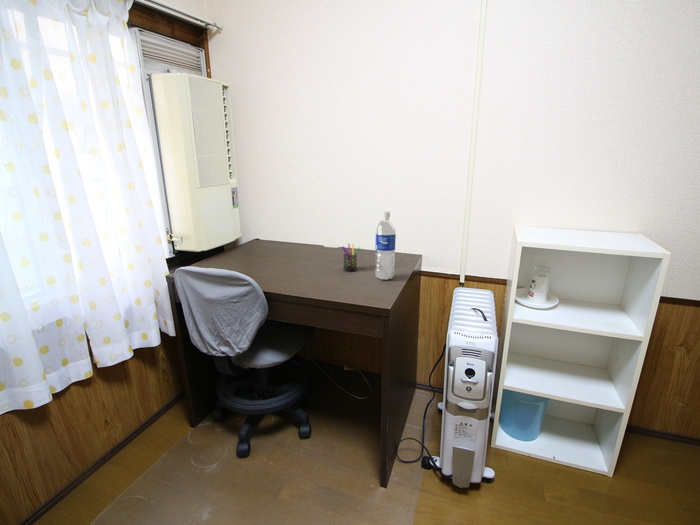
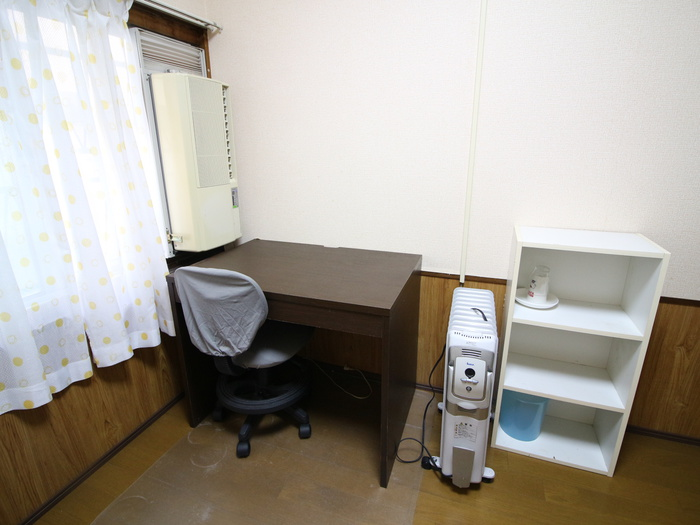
- water bottle (385, 245)
- pen holder (351, 256)
